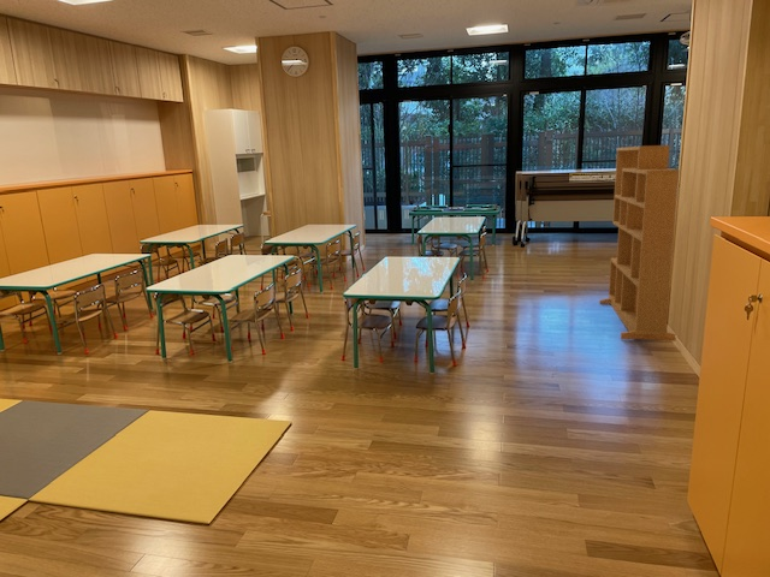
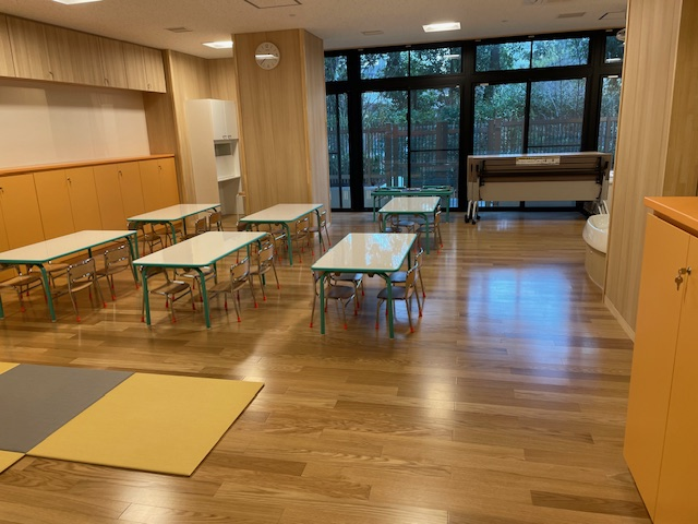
- bookshelf (639, 236)
